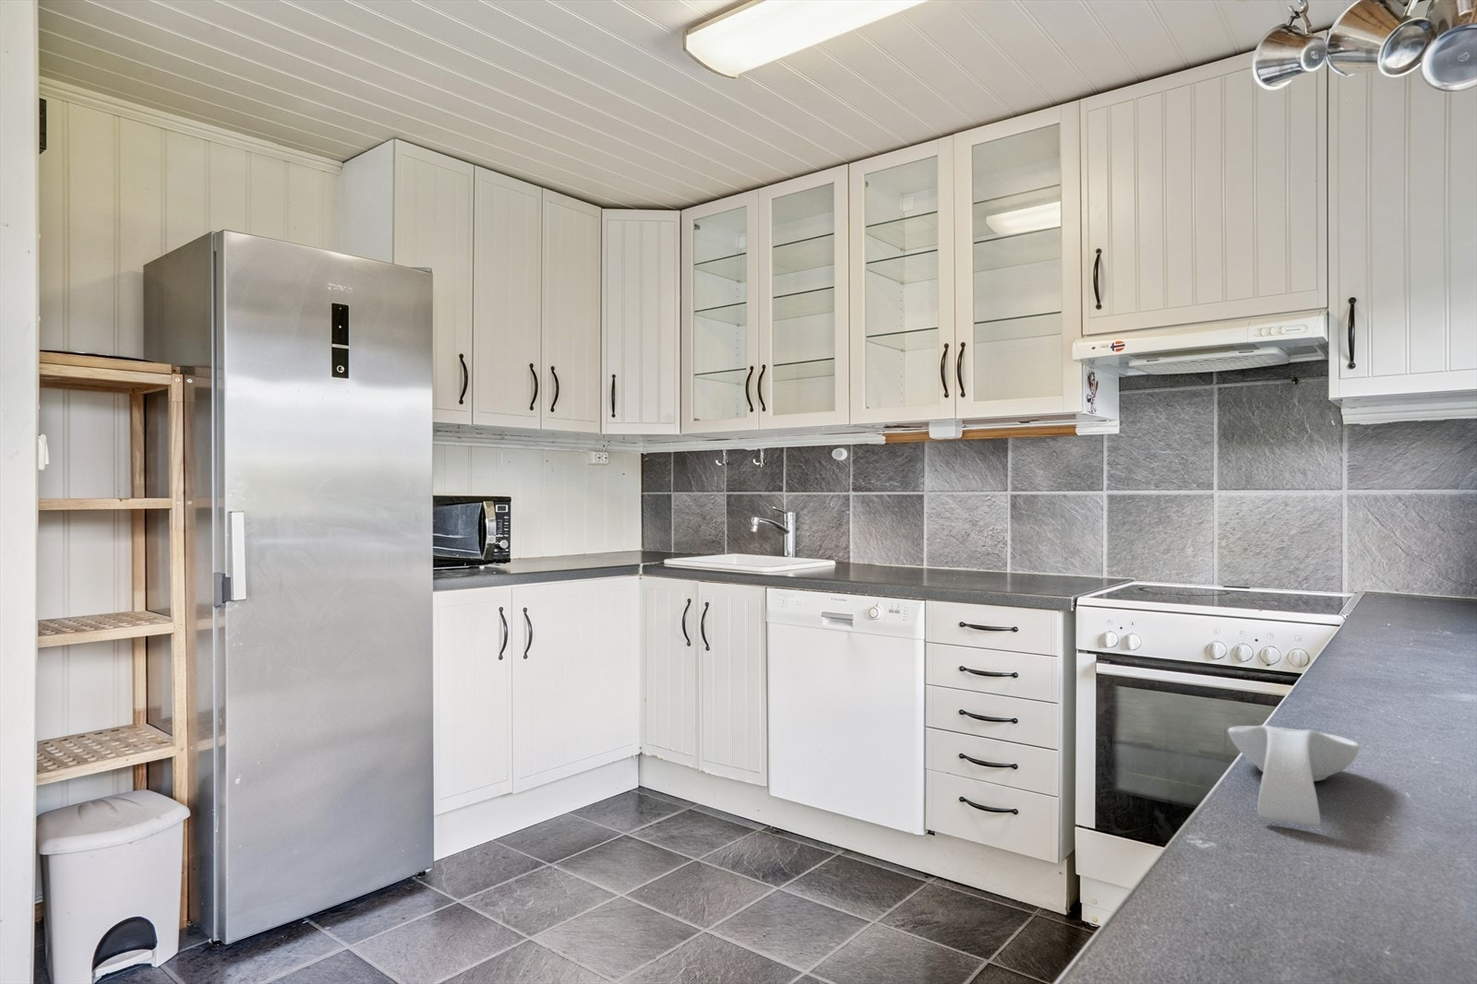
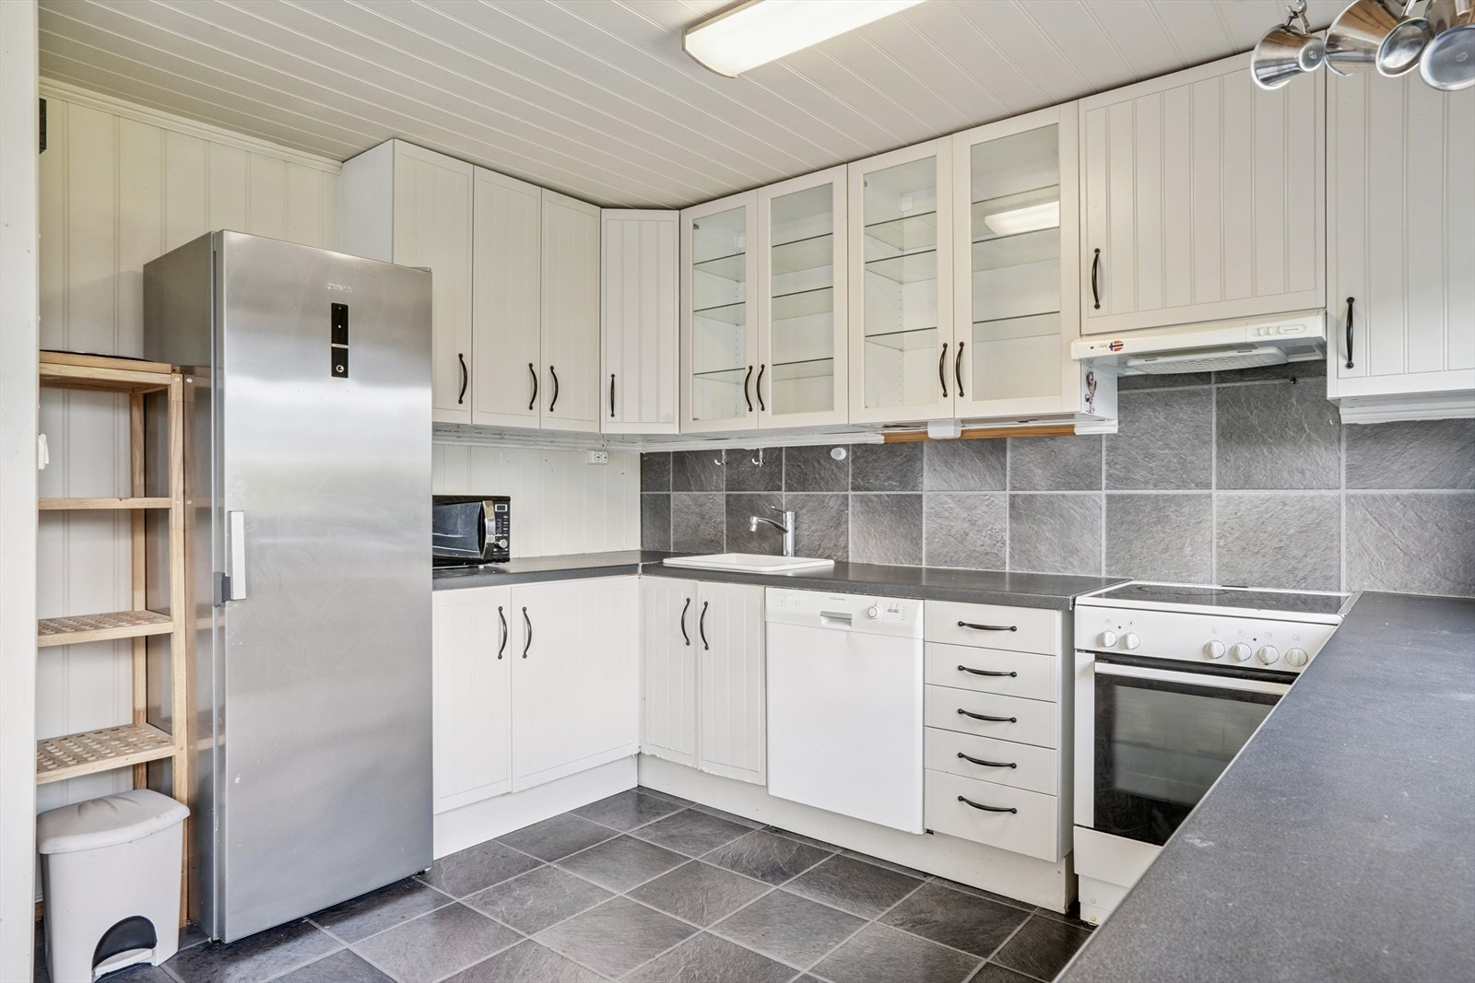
- spoon rest (1291, 752)
